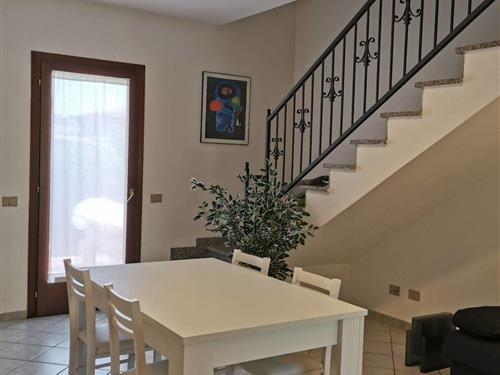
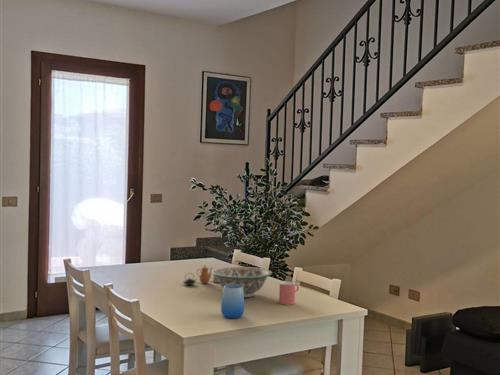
+ cup (232, 301)
+ teapot (205, 273)
+ decorative bowl (241, 282)
+ cup (289, 292)
